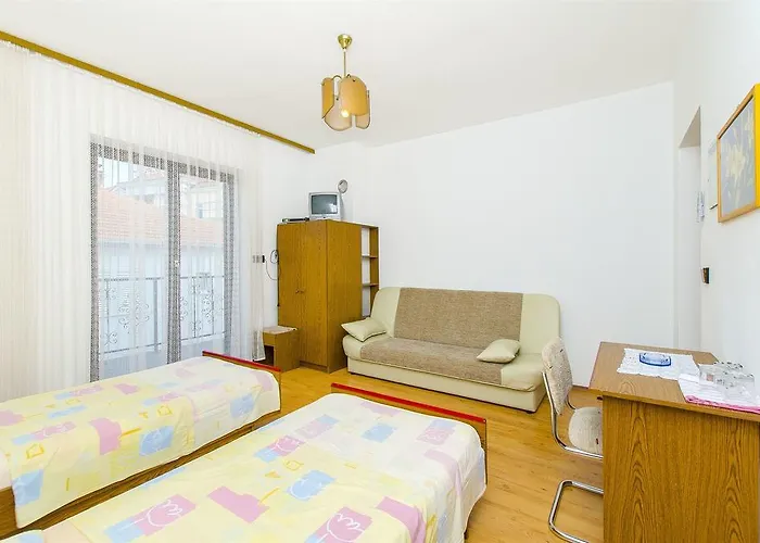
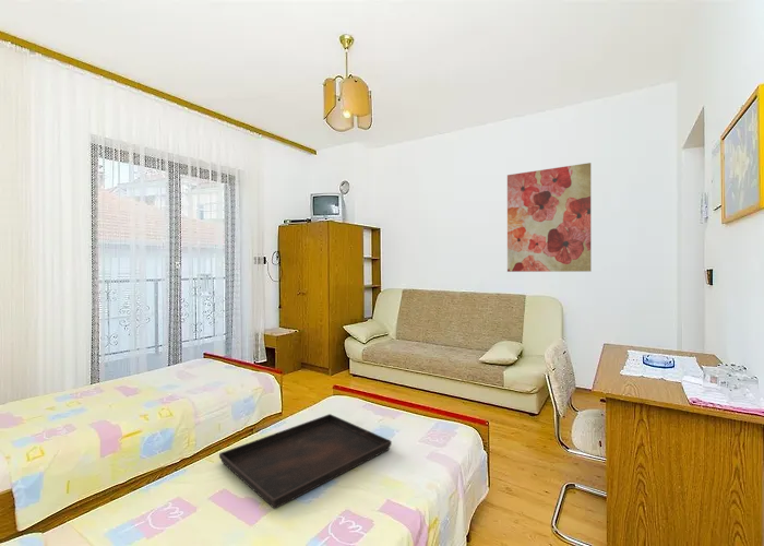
+ serving tray (308, 451)
+ wall art (547, 221)
